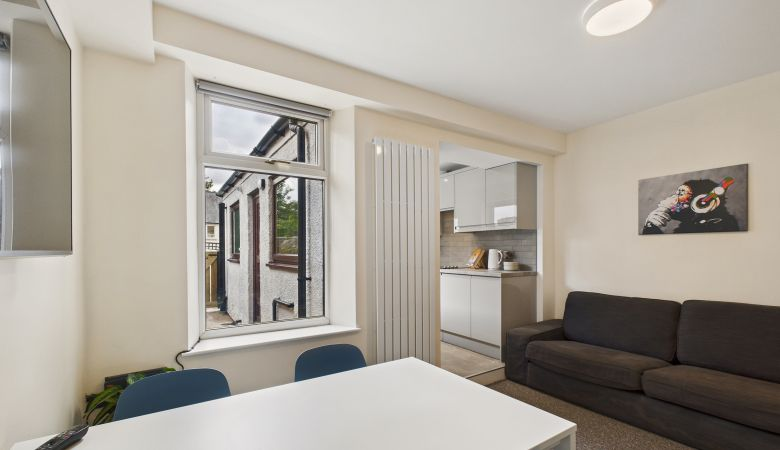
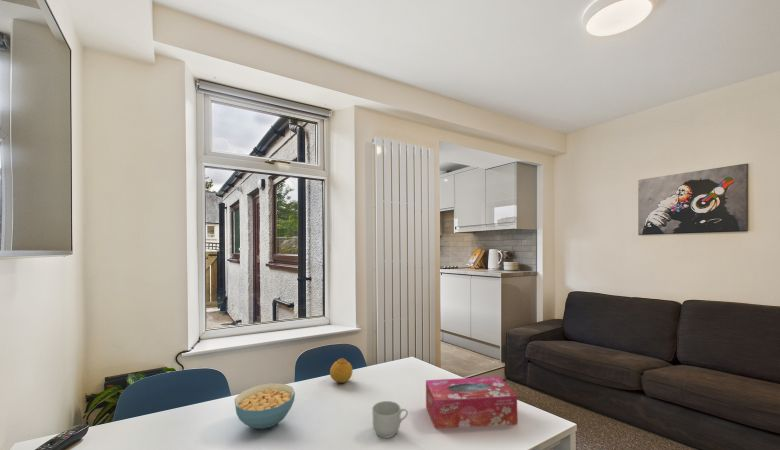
+ cereal bowl (265, 409)
+ tissue box (469, 401)
+ fruit (341, 370)
+ mug (390, 419)
